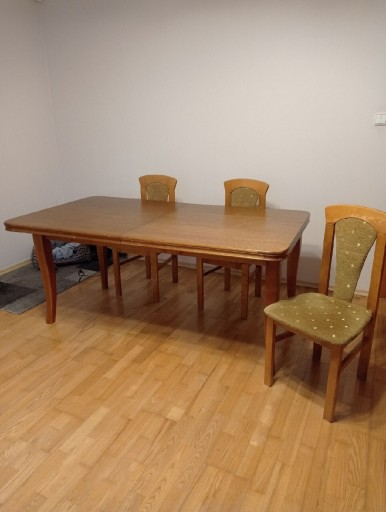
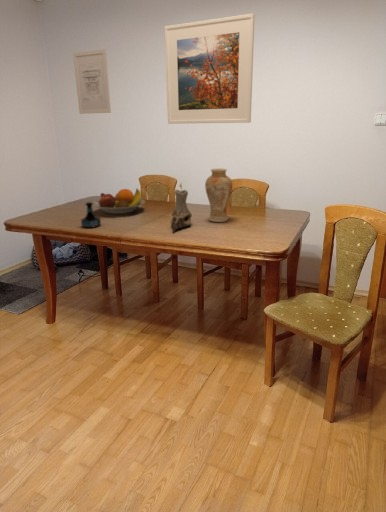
+ tequila bottle (90, 214)
+ wall art (91, 83)
+ fruit bowl (118, 200)
+ candle holder (178, 205)
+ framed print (207, 73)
+ vase (218, 195)
